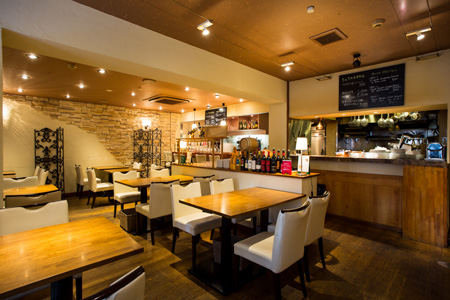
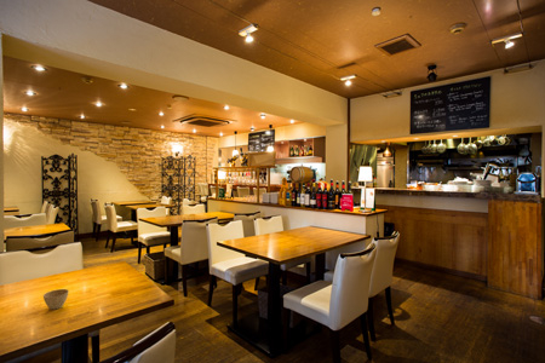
+ flower pot (56, 300)
